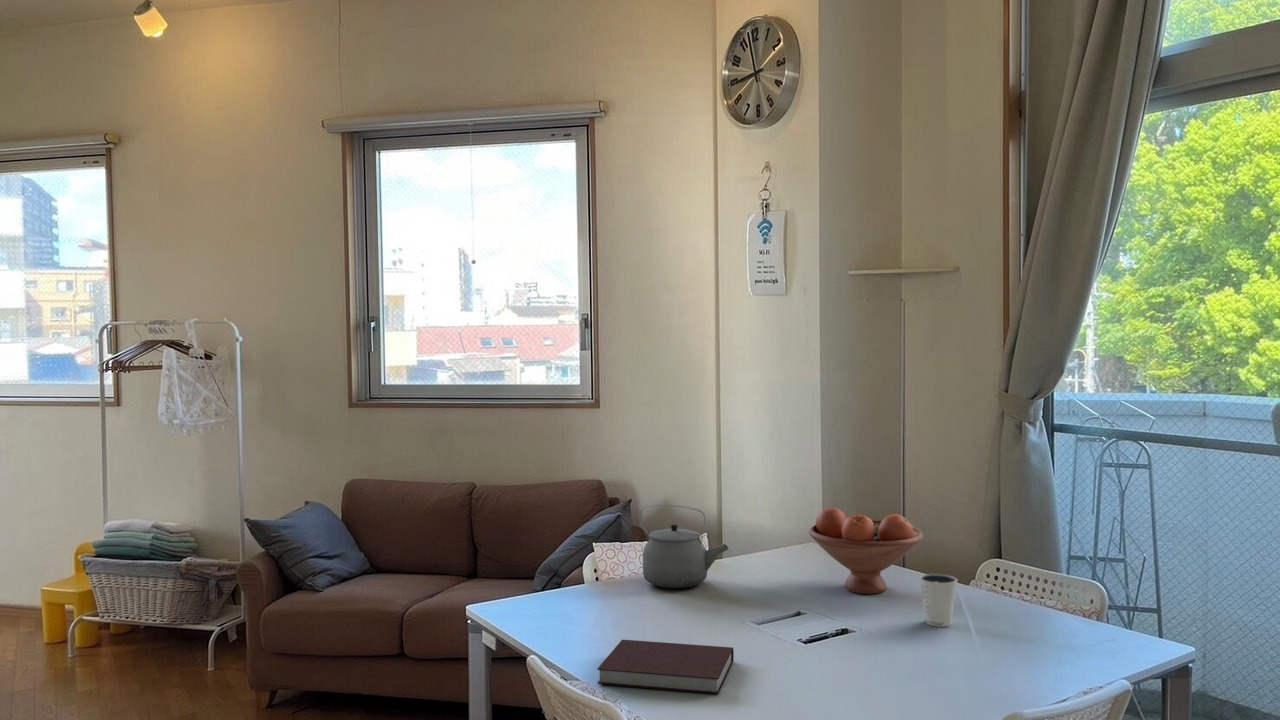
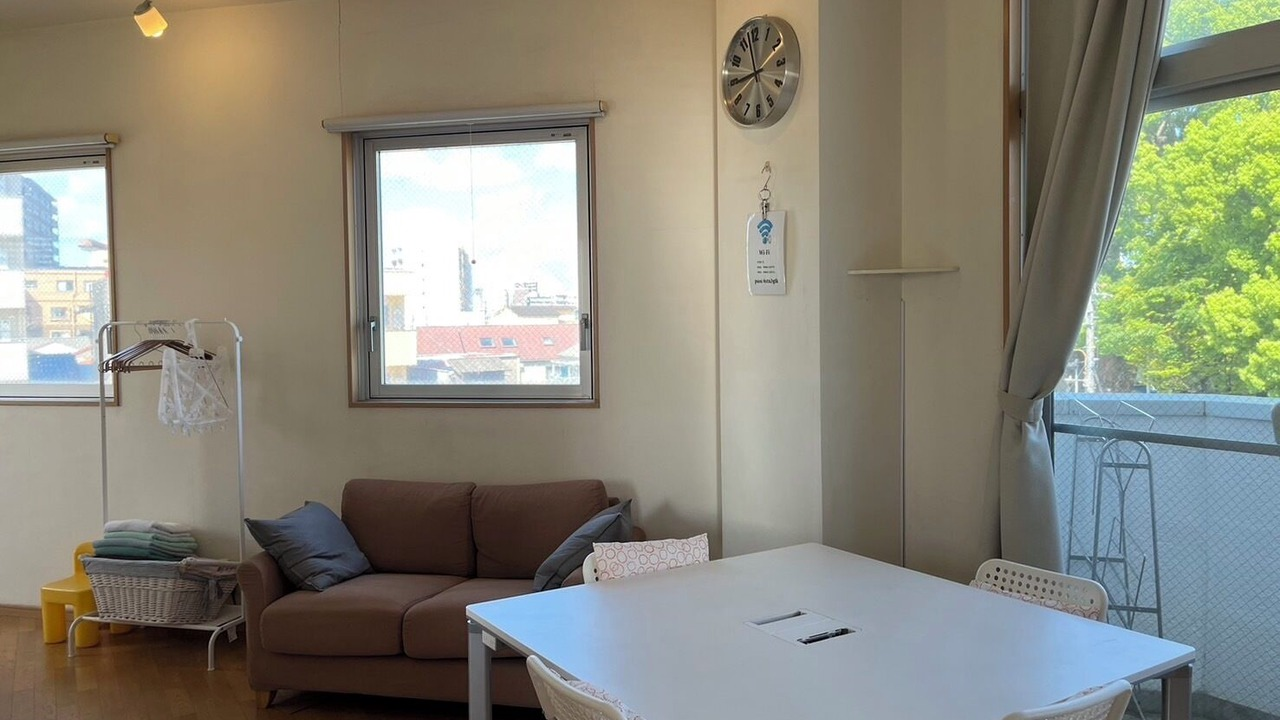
- fruit bowl (865, 548)
- notebook (667, 664)
- dixie cup (938, 600)
- tea kettle (684, 545)
